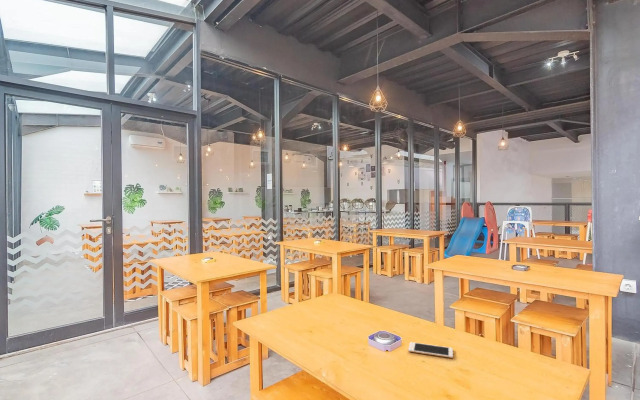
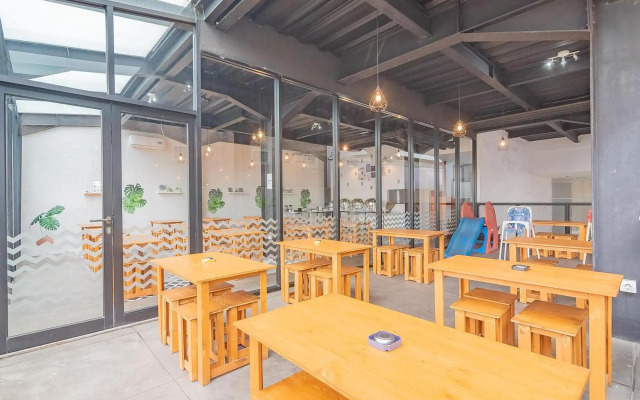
- cell phone (430, 349)
